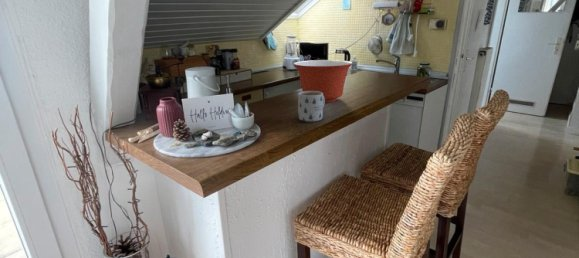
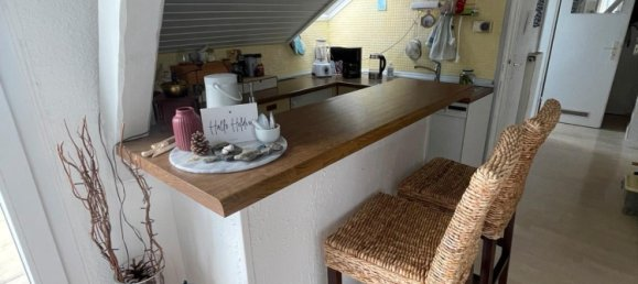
- mixing bowl (322, 81)
- mug (313, 105)
